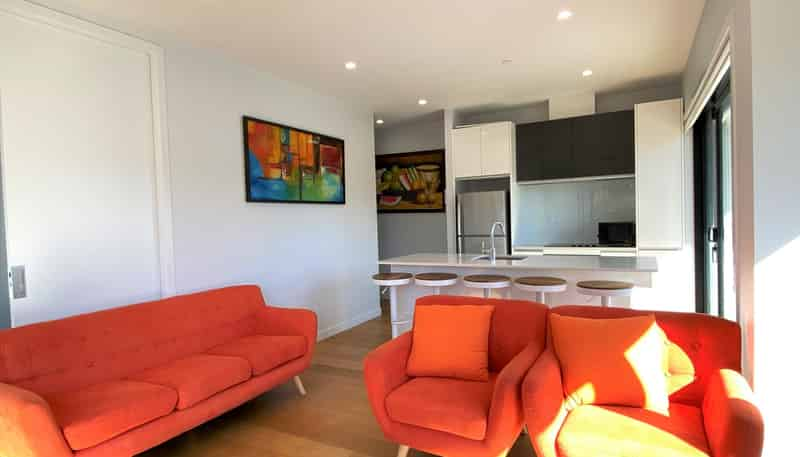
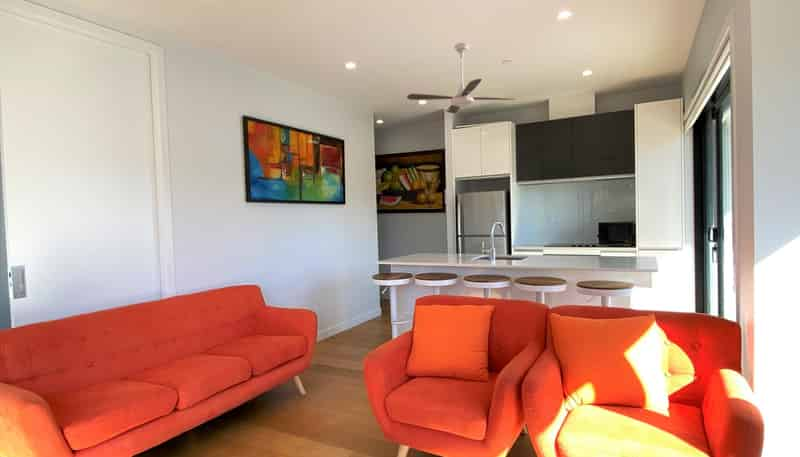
+ ceiling fan (461, 74)
